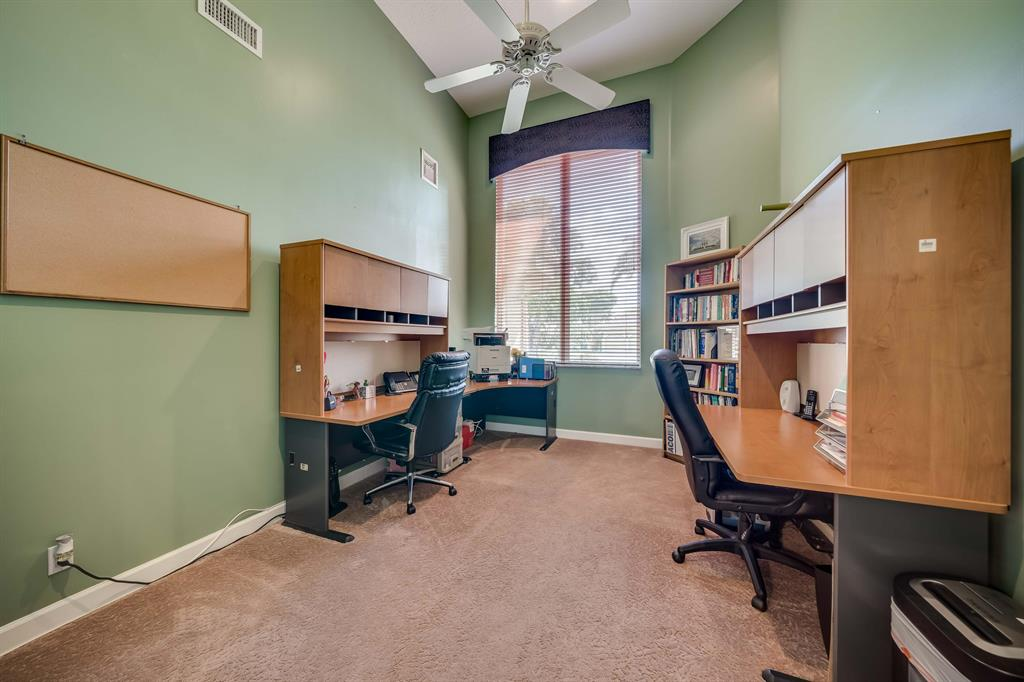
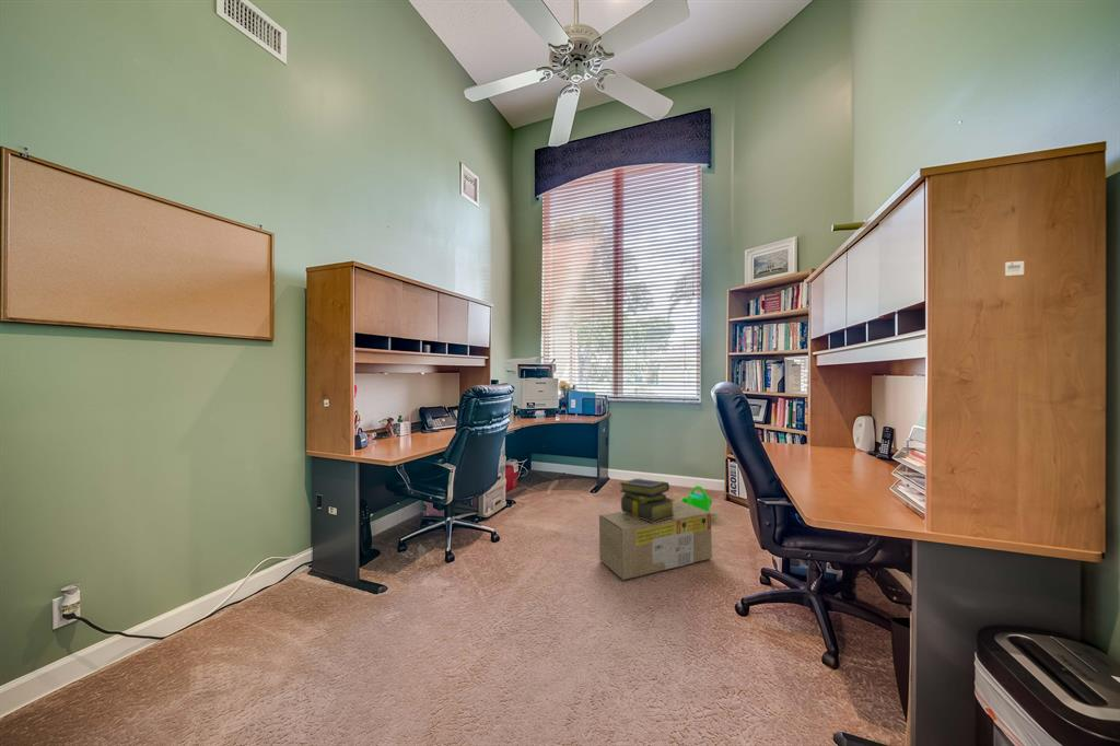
+ cardboard box (655, 536)
+ stack of books (644, 497)
+ watering can (697, 501)
